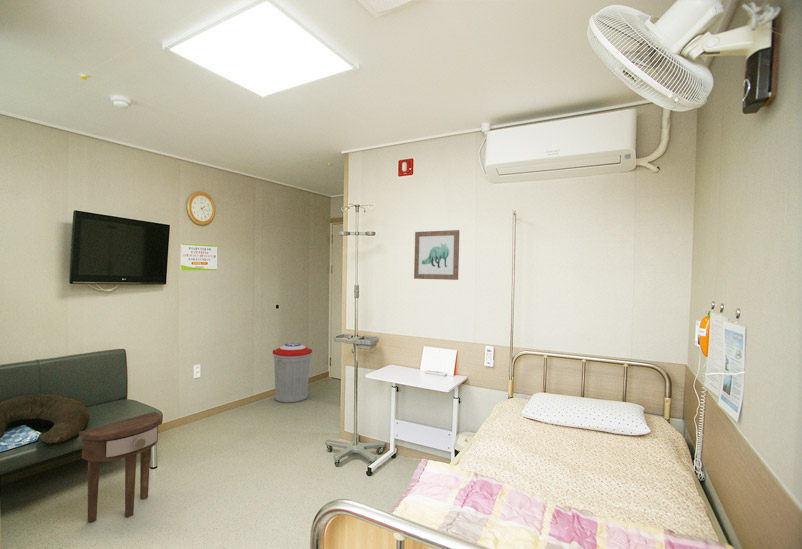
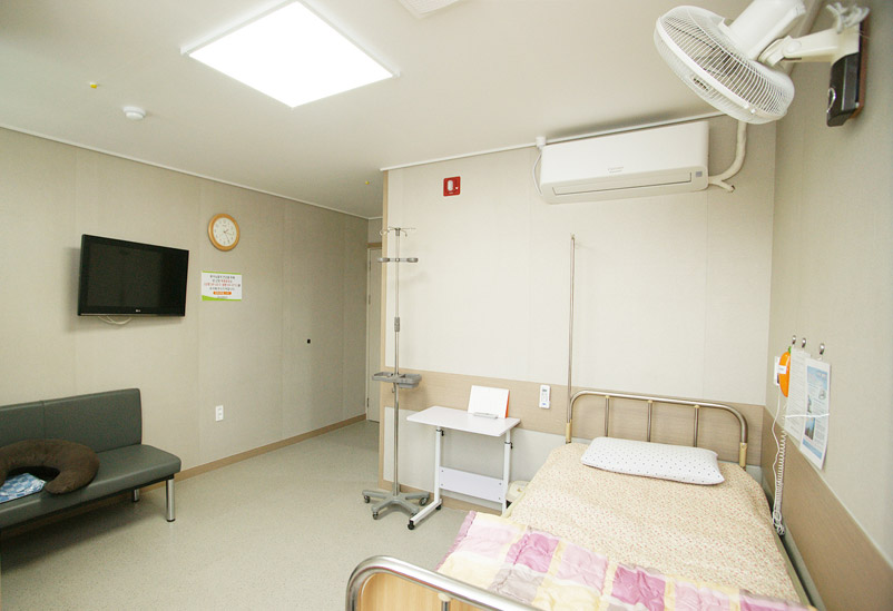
- wall art (436, 255)
- side table (125, 466)
- trash can (292, 370)
